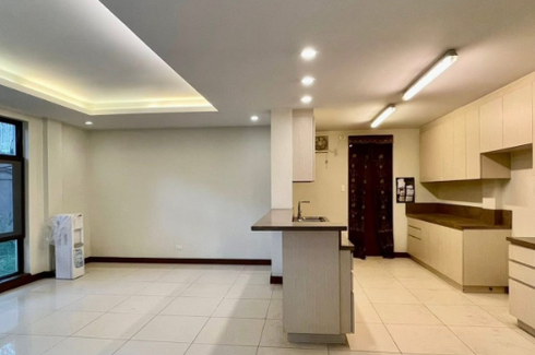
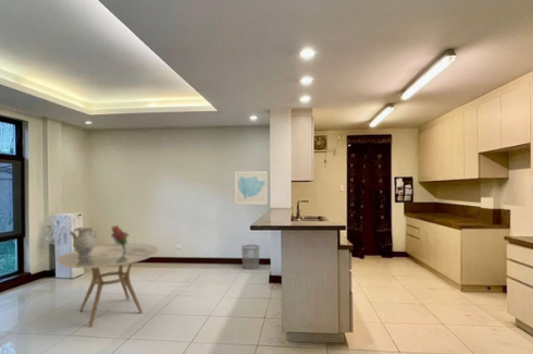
+ wall art (250, 187)
+ bouquet (120, 237)
+ waste bin (250, 256)
+ ceramic jug (83, 242)
+ dining table (111, 282)
